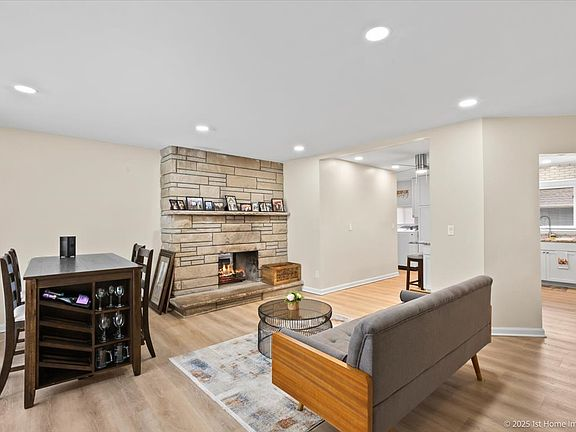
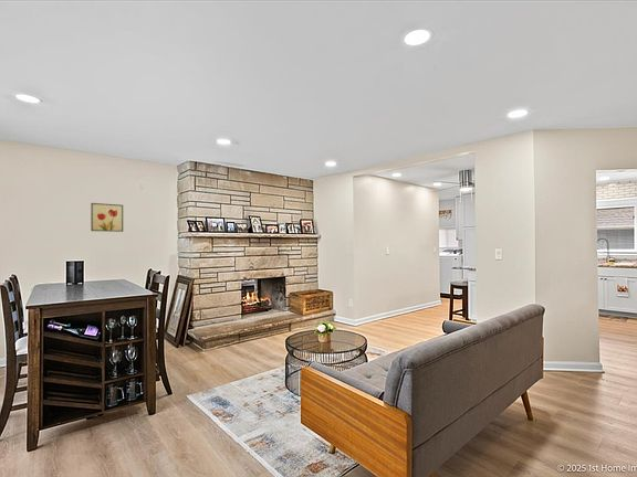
+ wall art (107, 218)
